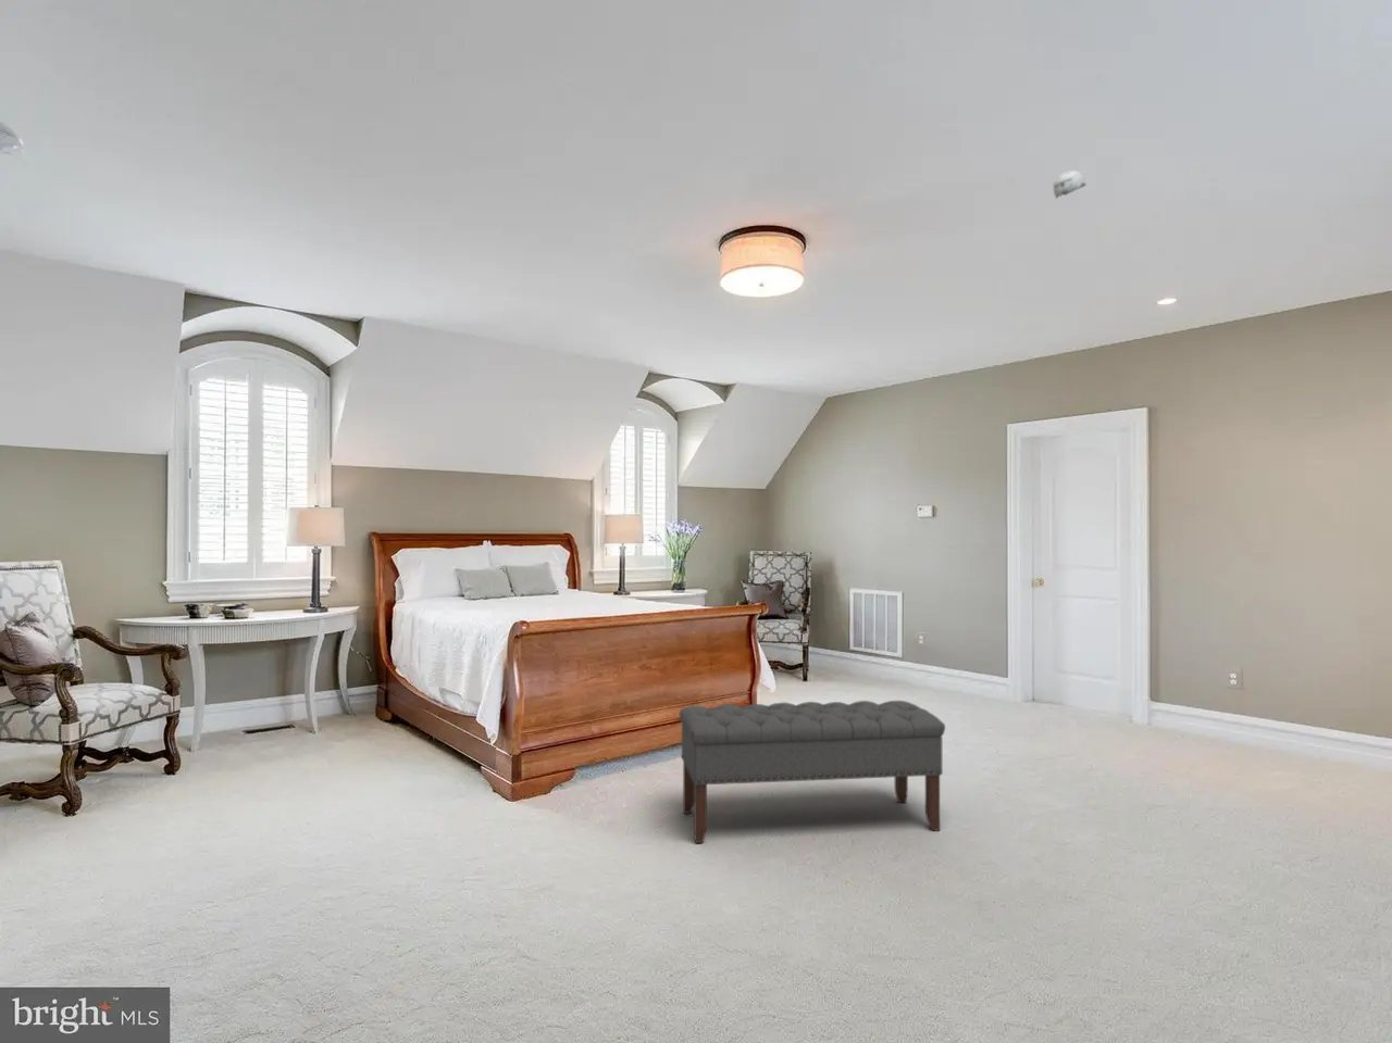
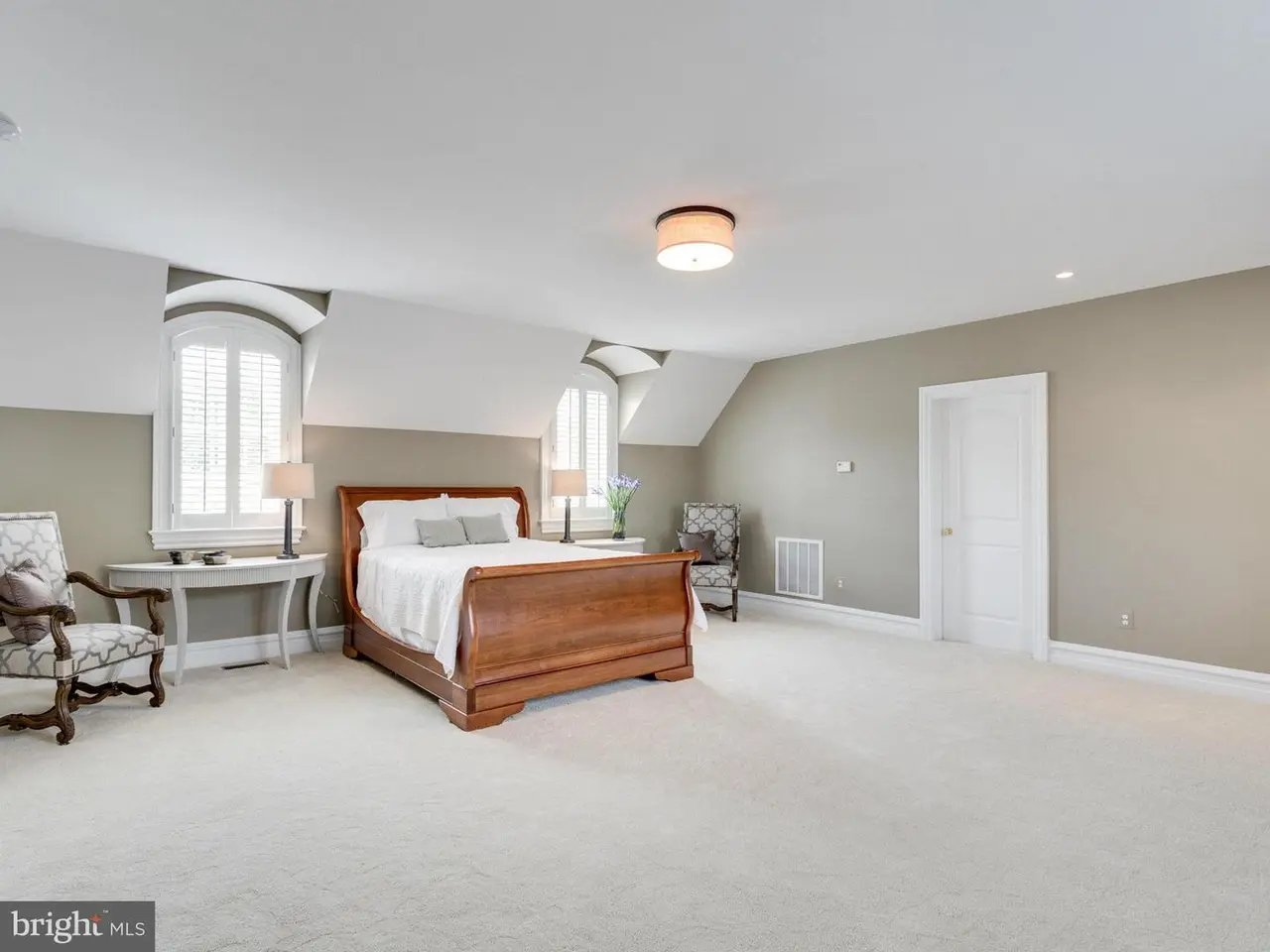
- bench (807, 764)
- smoke detector (1069, 185)
